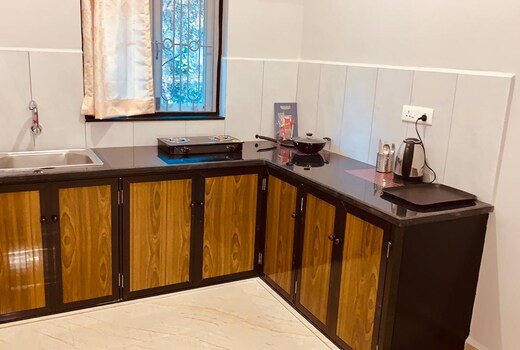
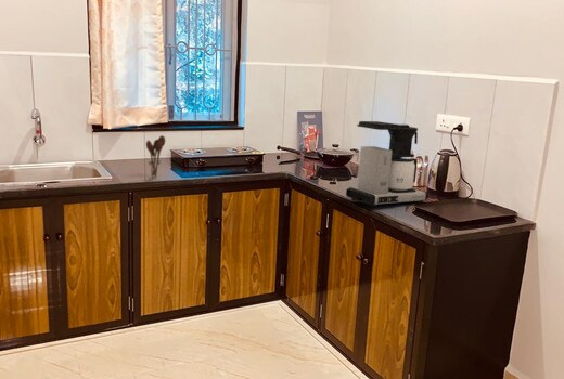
+ utensil holder (155, 156)
+ coffee maker (389, 162)
